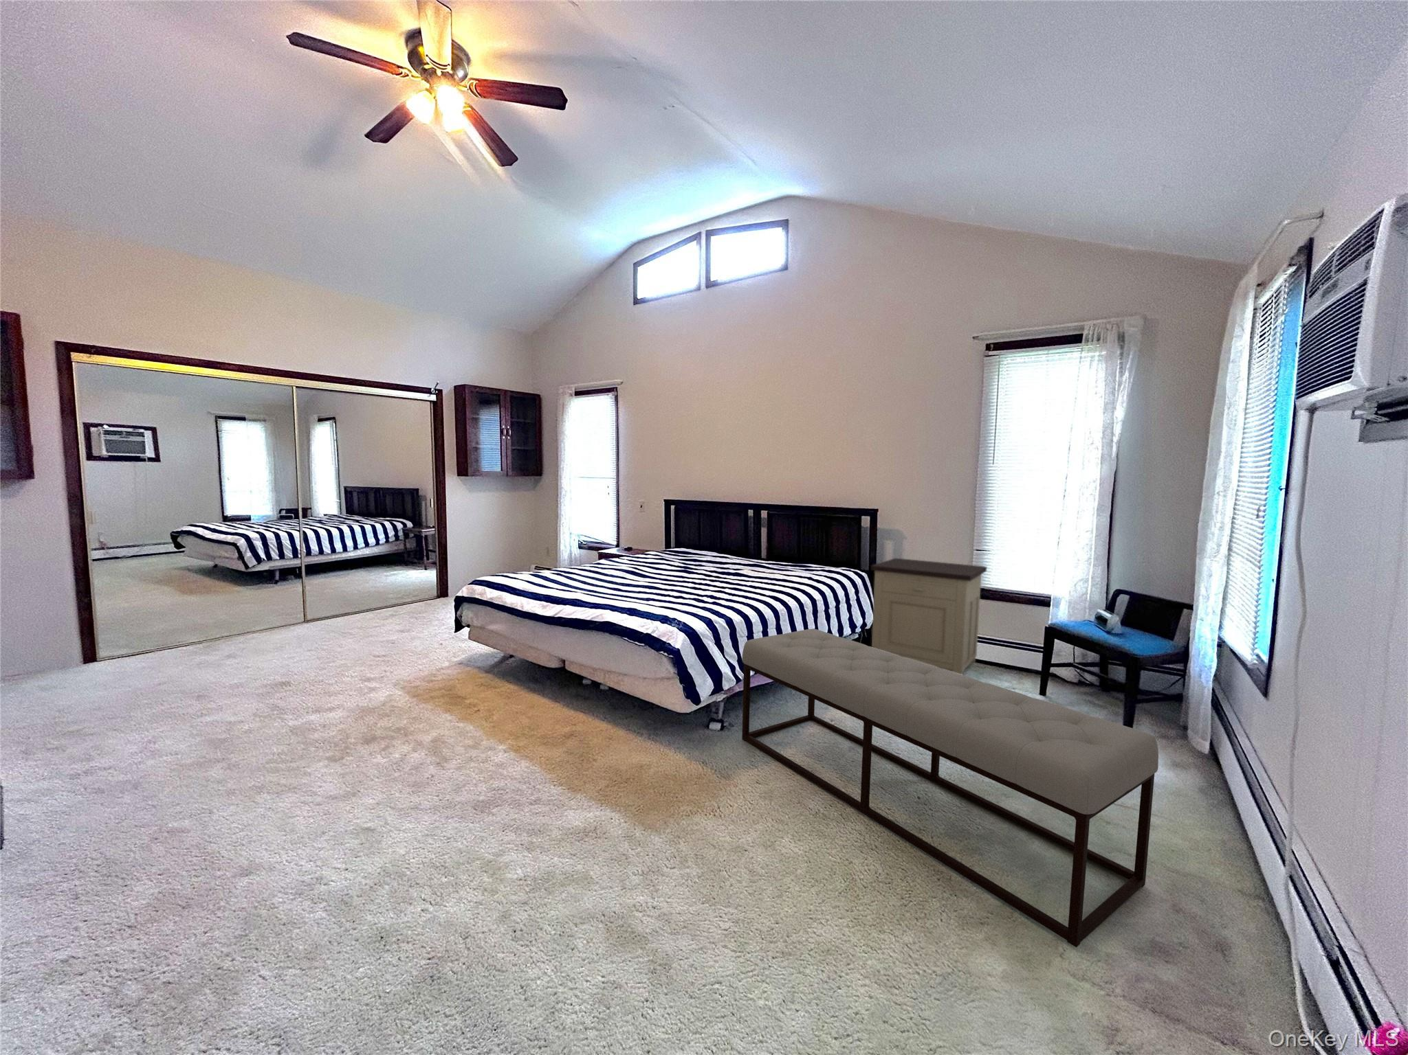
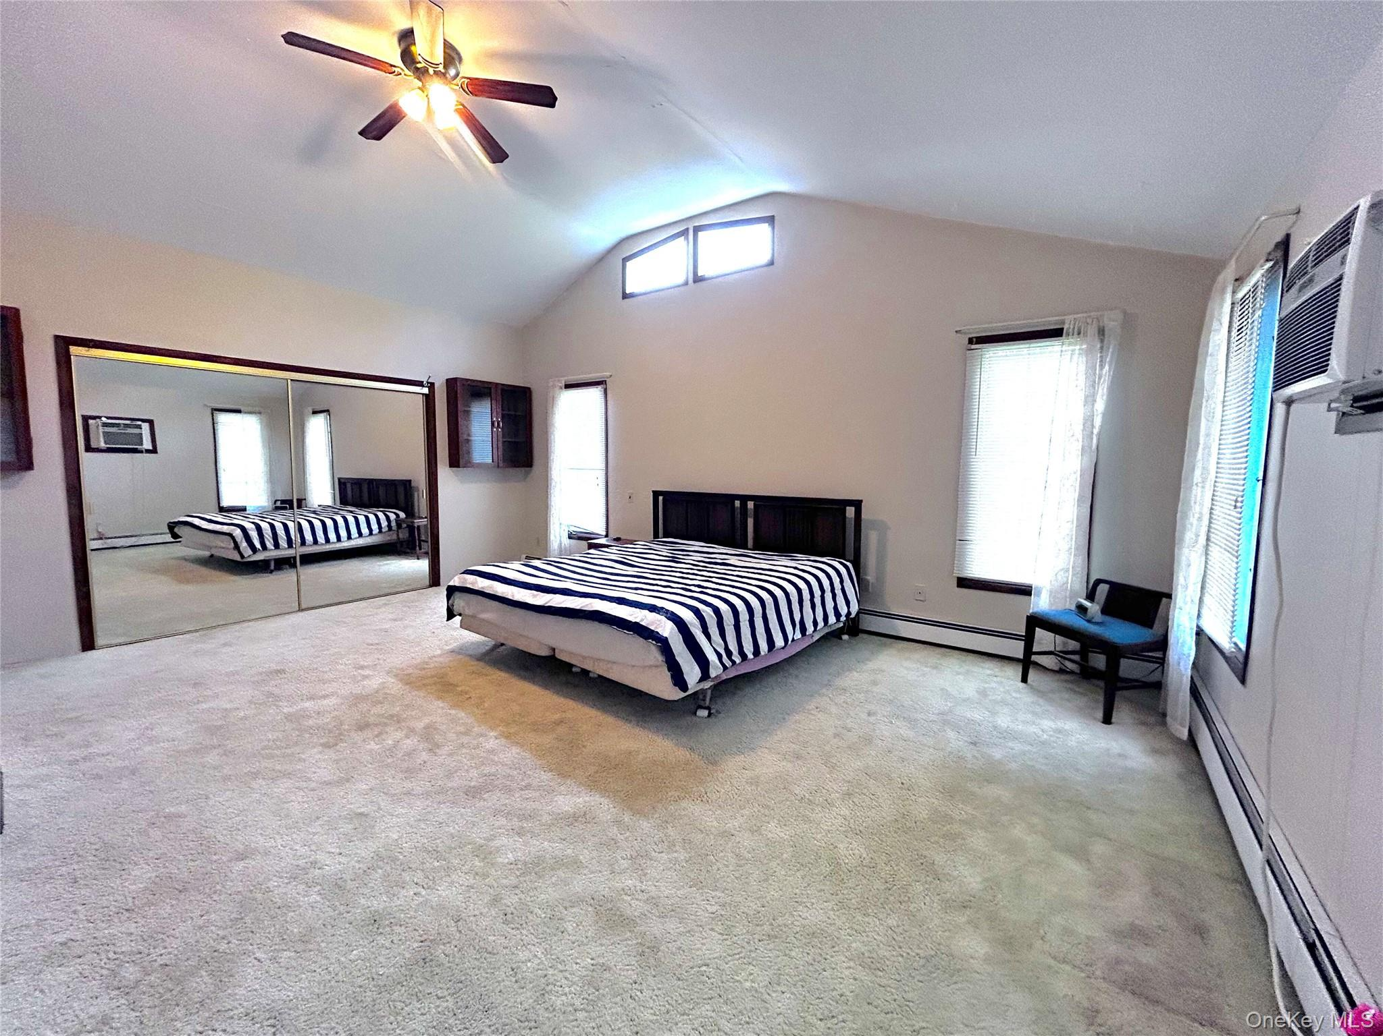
- nightstand (927, 615)
- bench (904, 736)
